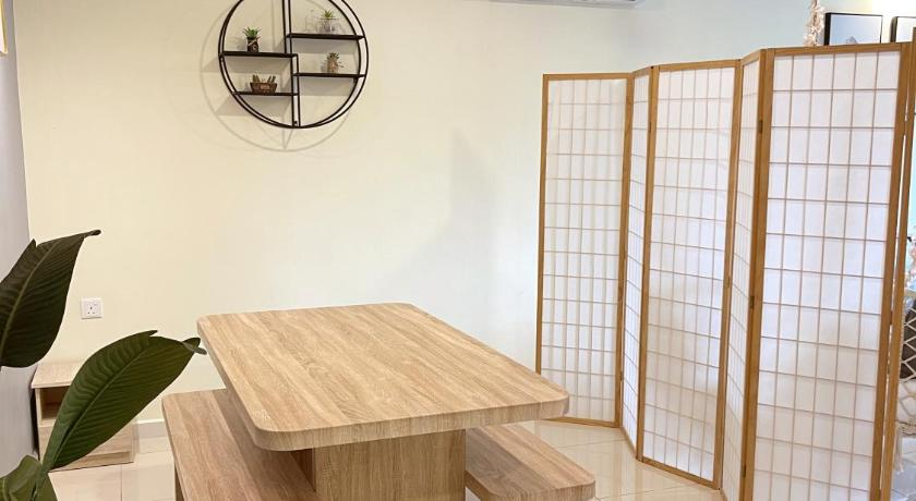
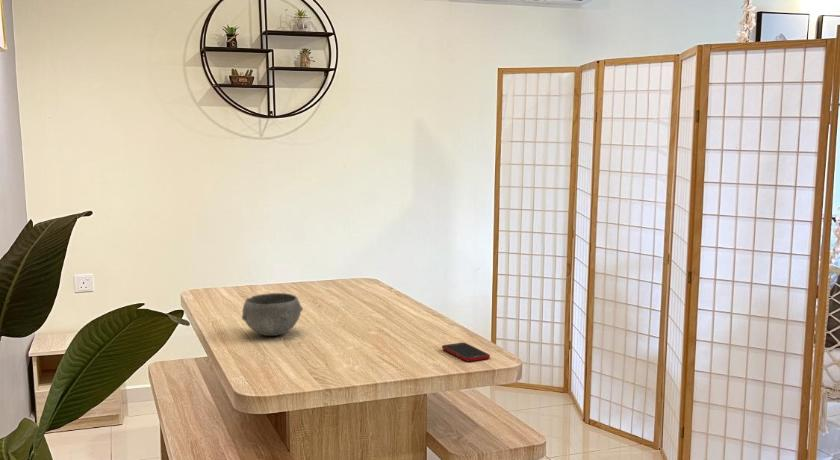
+ cell phone (465, 351)
+ bowl (272, 315)
